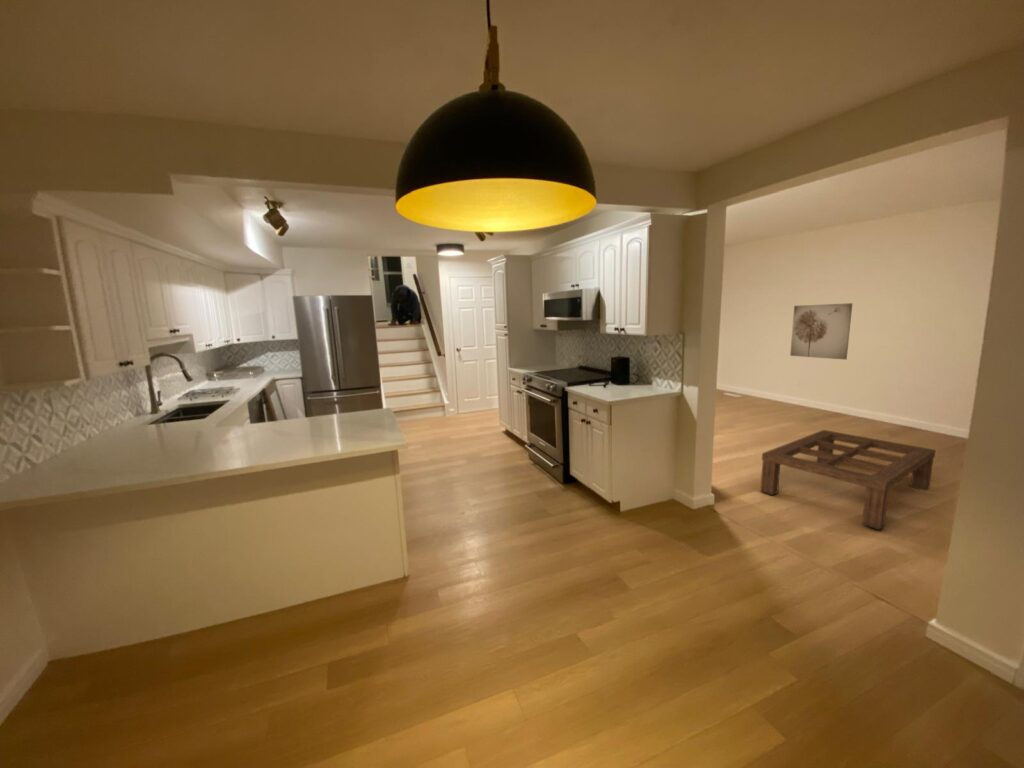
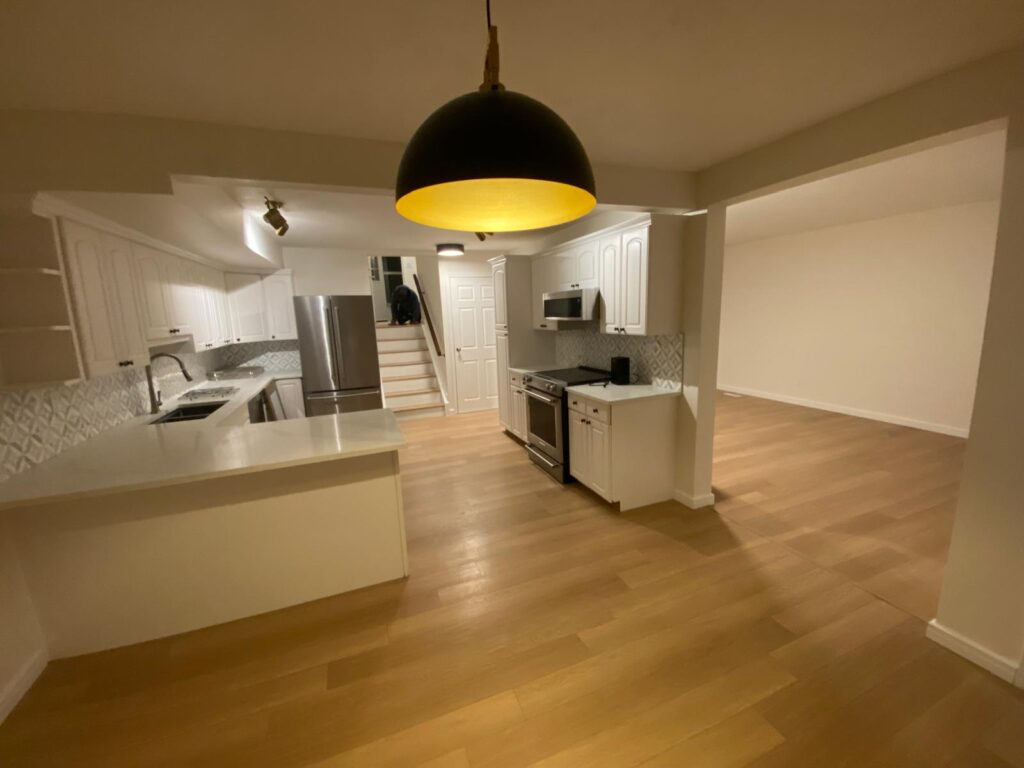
- coffee table (846, 471)
- wall art (819, 331)
